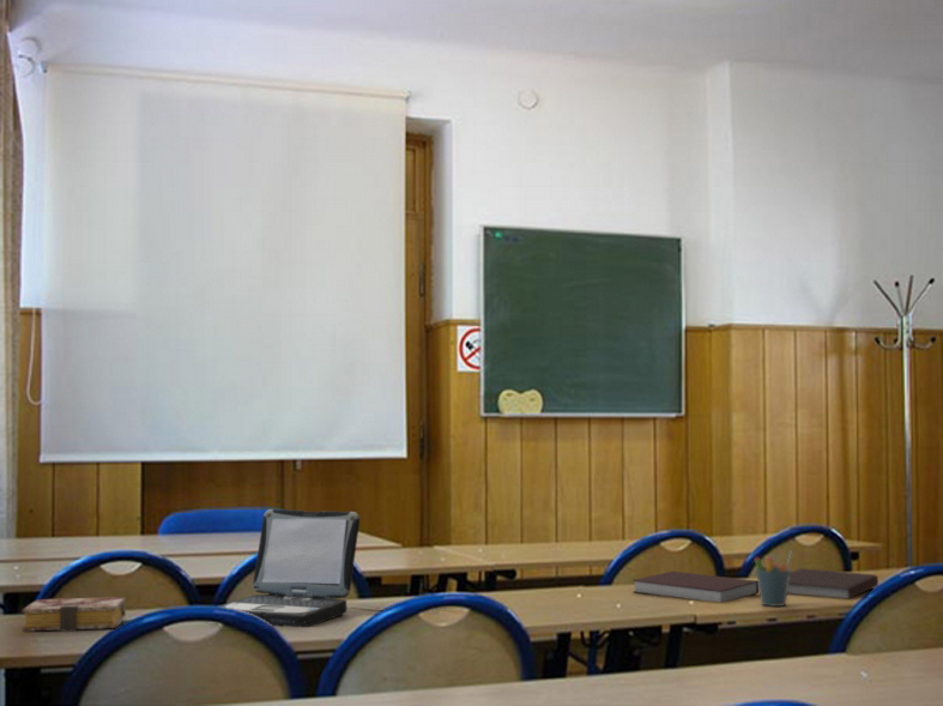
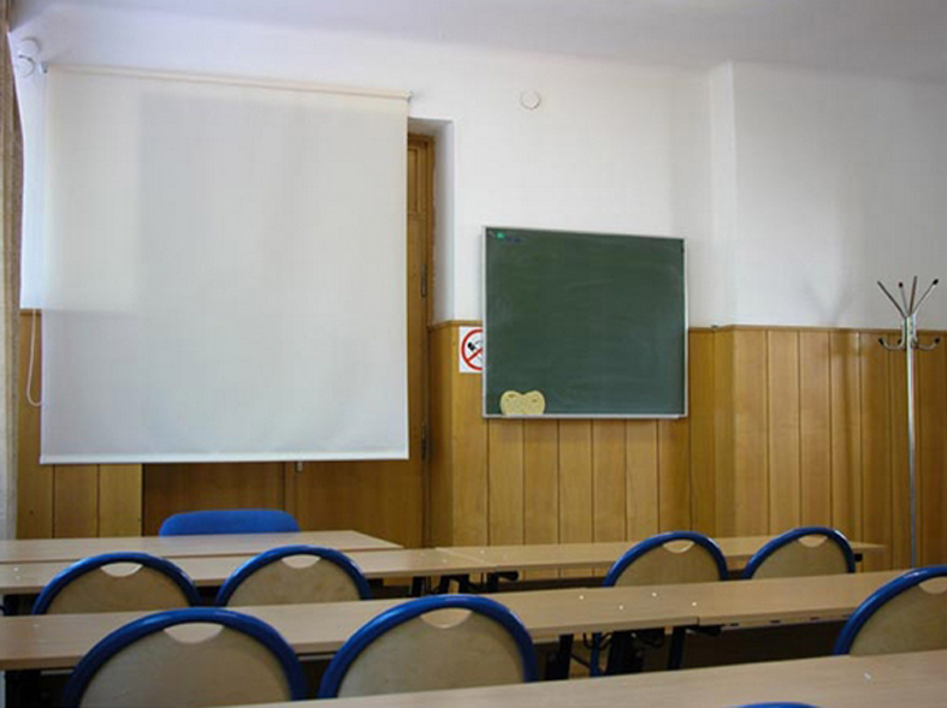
- book (74, 613)
- notebook (823, 583)
- laptop (285, 565)
- pen holder (773, 577)
- notebook (695, 586)
